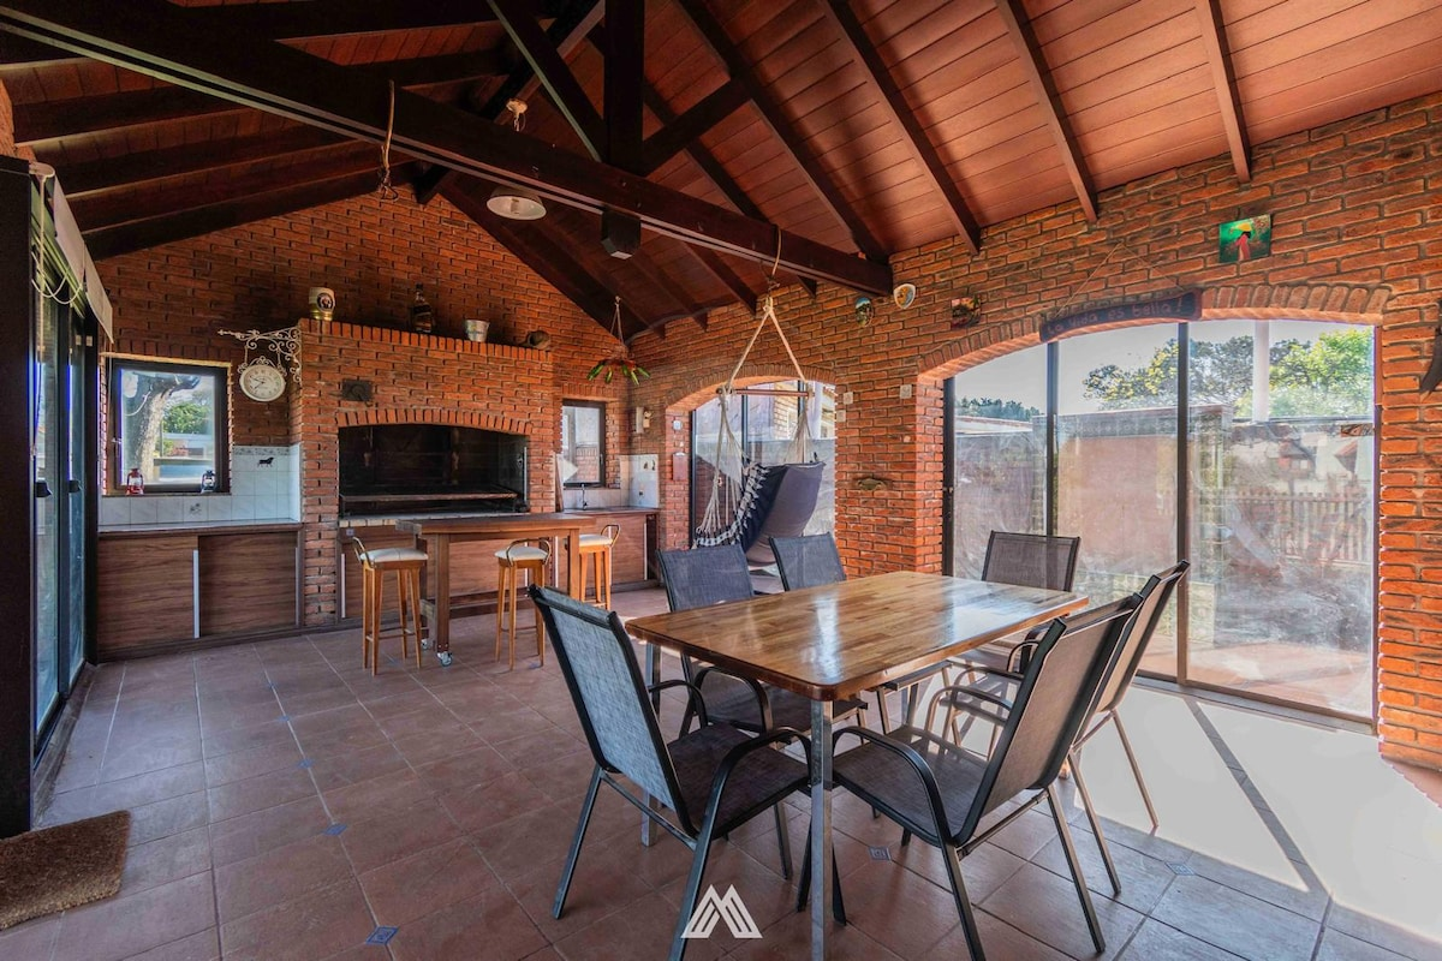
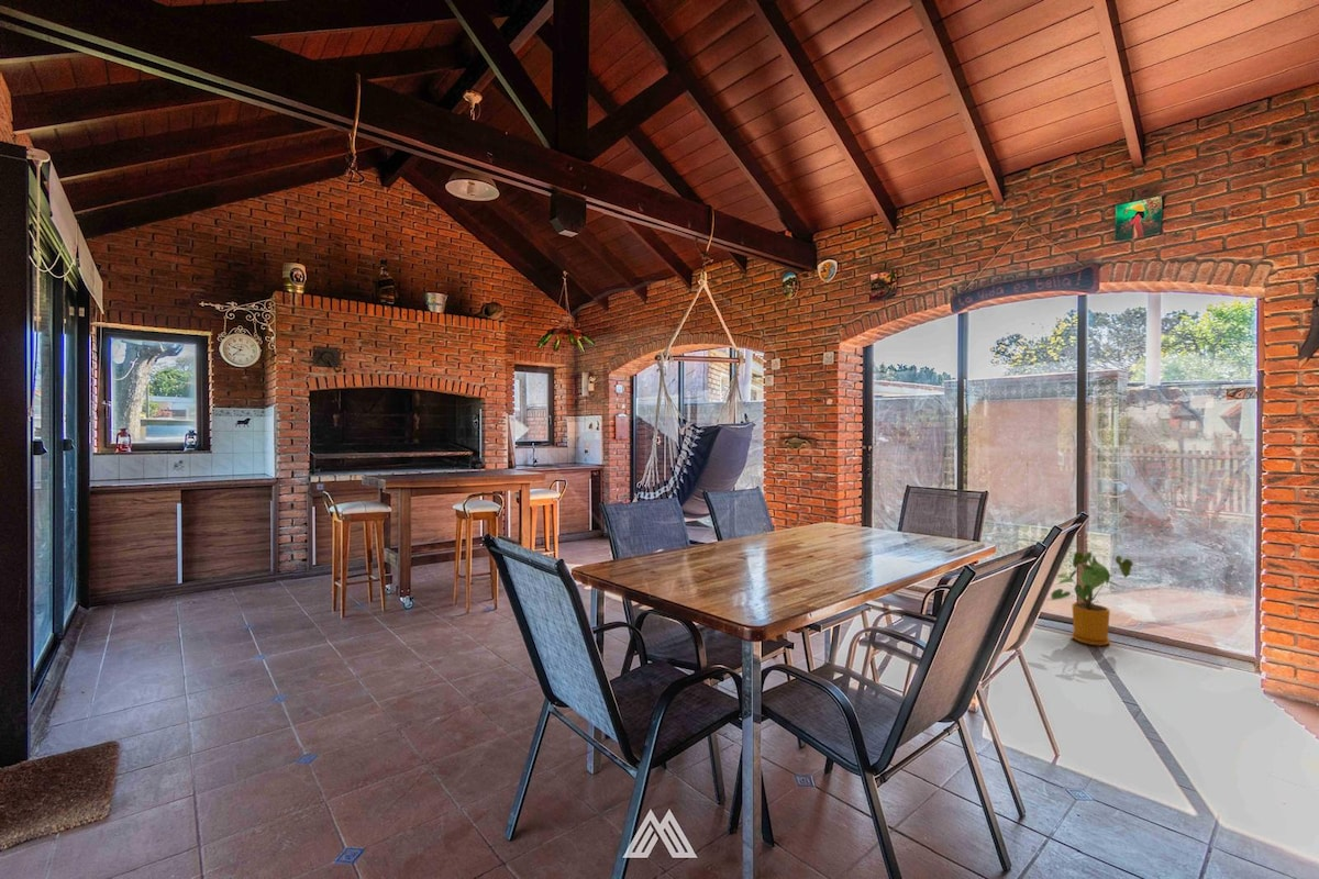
+ house plant (1087, 597)
